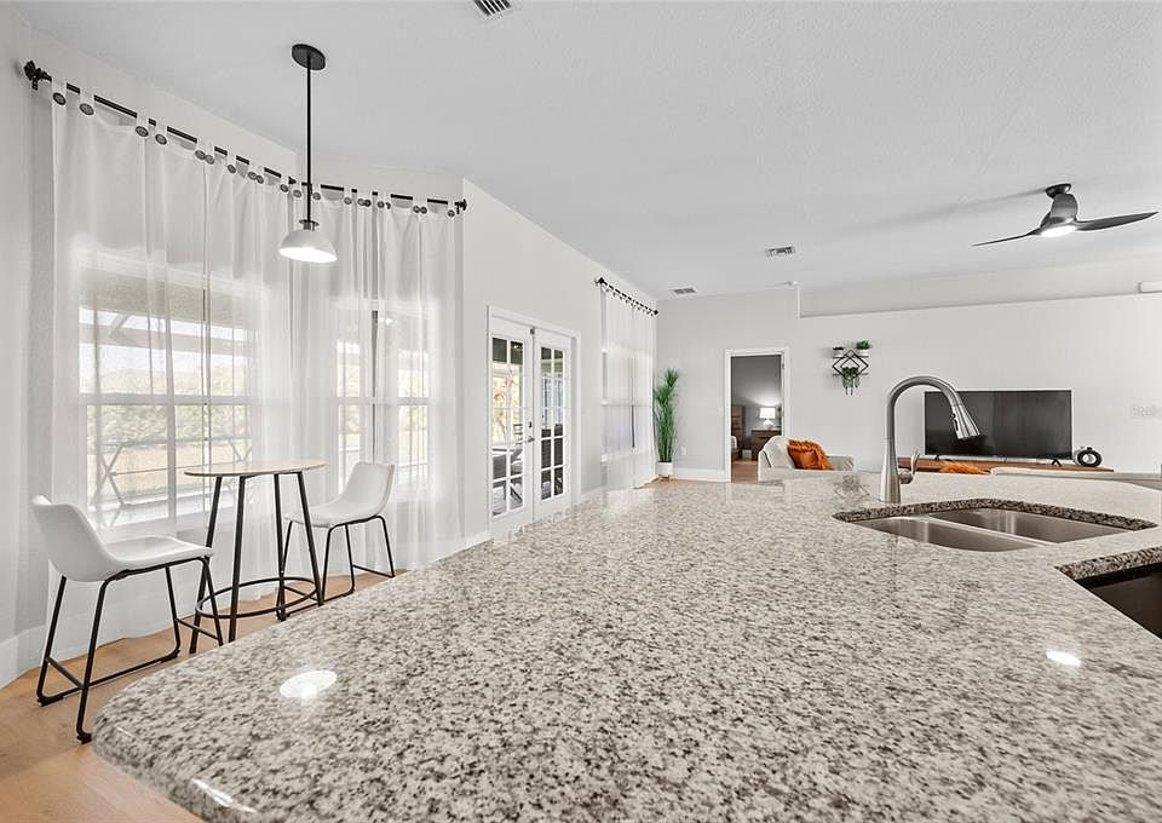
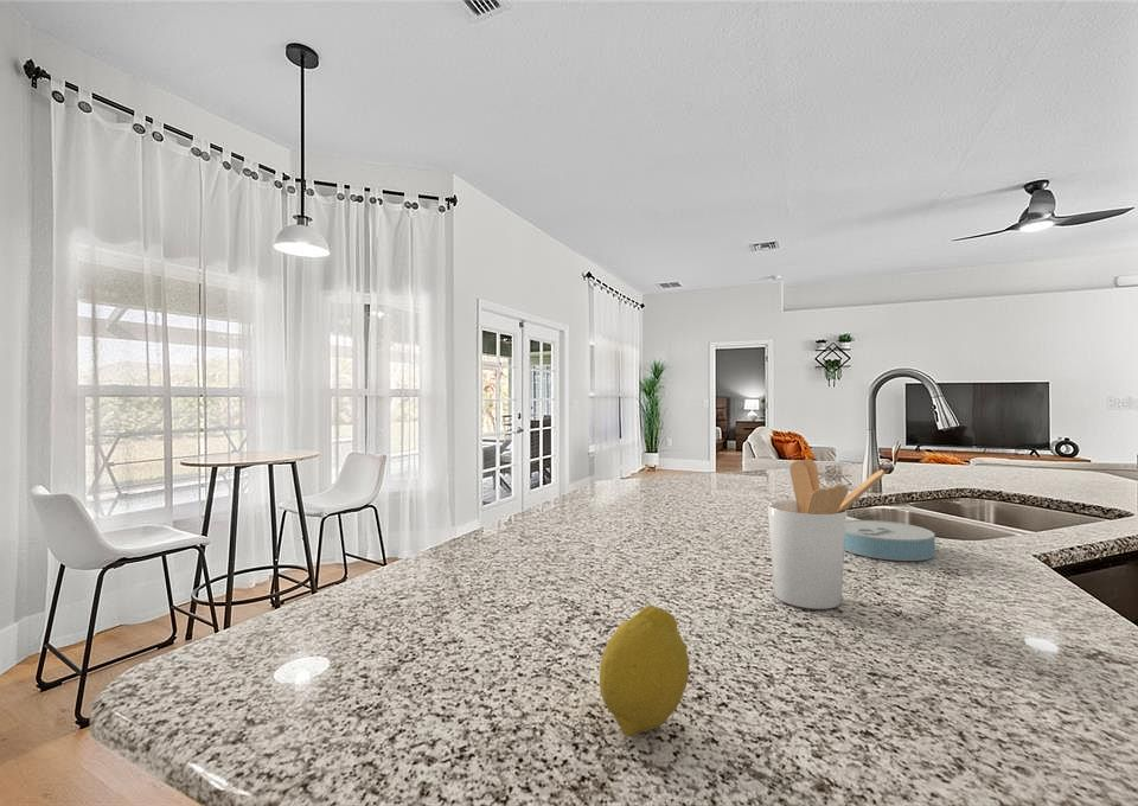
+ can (883, 537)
+ utensil holder (827, 531)
+ fruit (644, 665)
